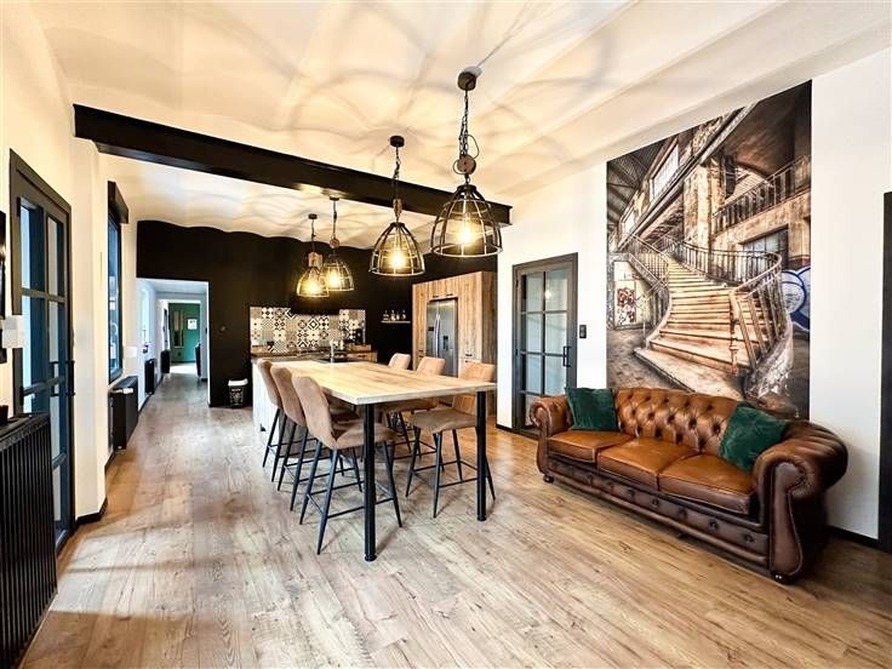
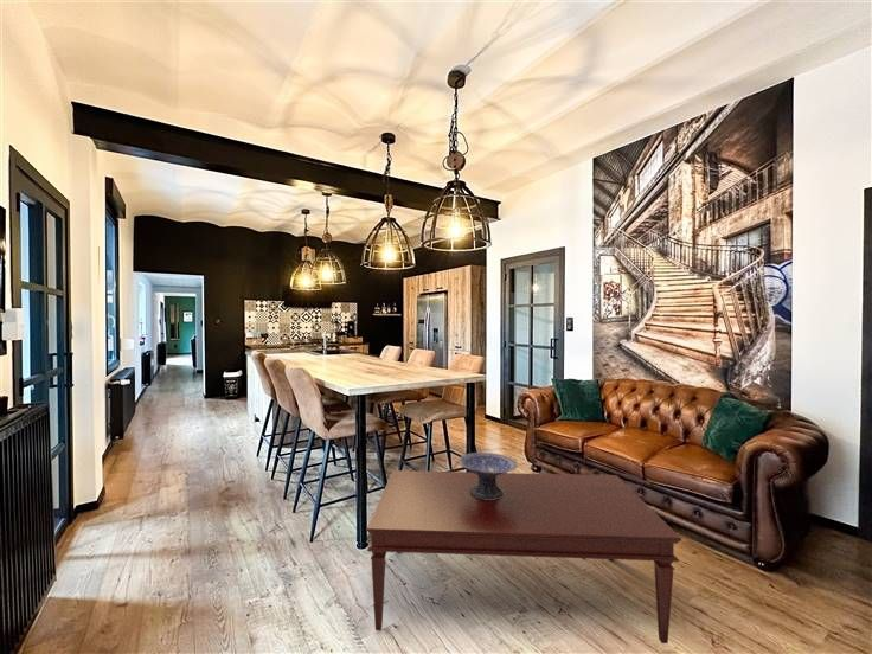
+ coffee table (509, 543)
+ decorative bowl (487, 476)
